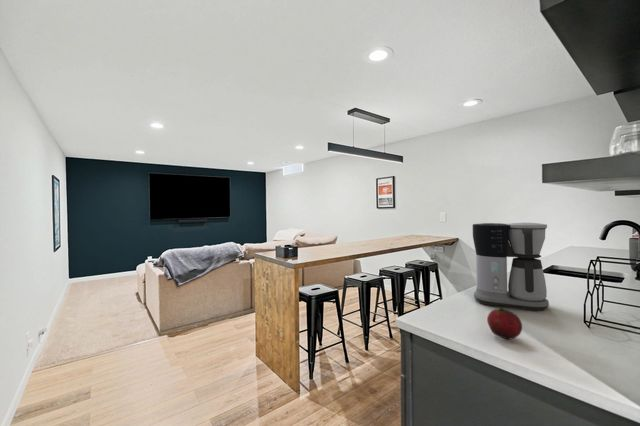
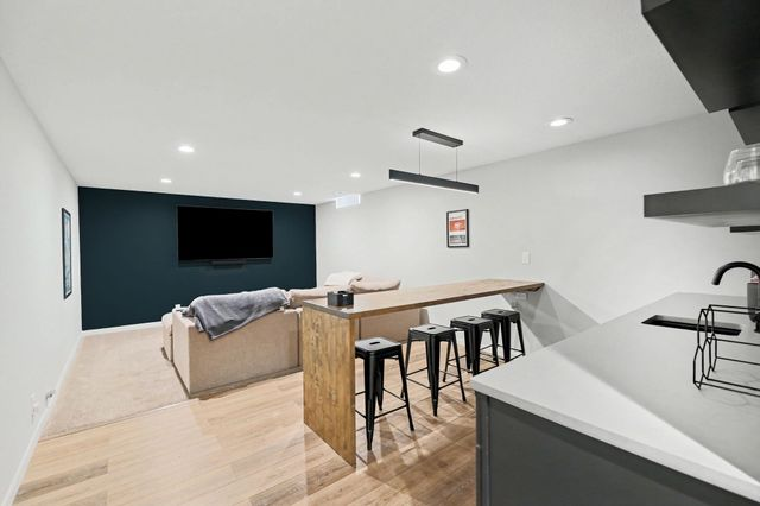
- coffee maker (506, 263)
- fruit (504, 322)
